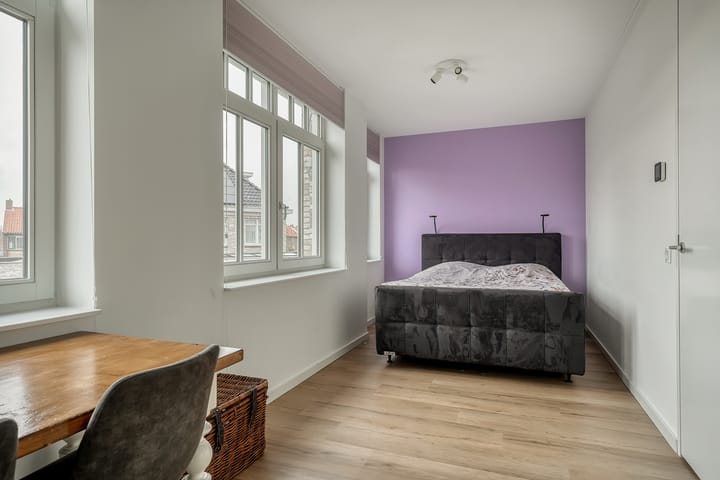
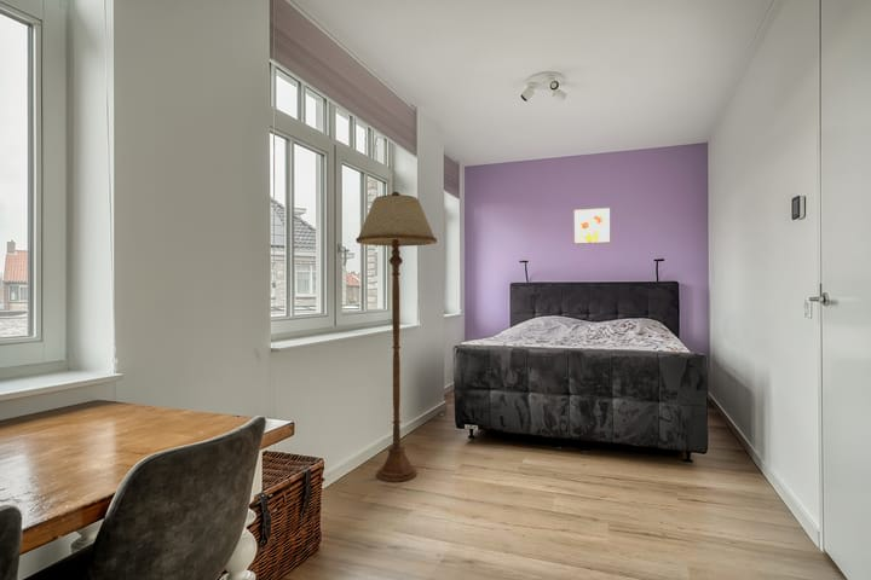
+ floor lamp (397, 332)
+ wall art (592, 226)
